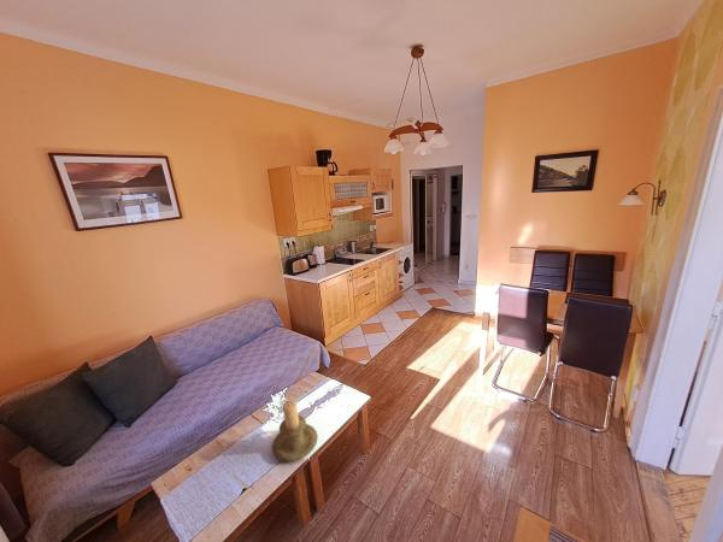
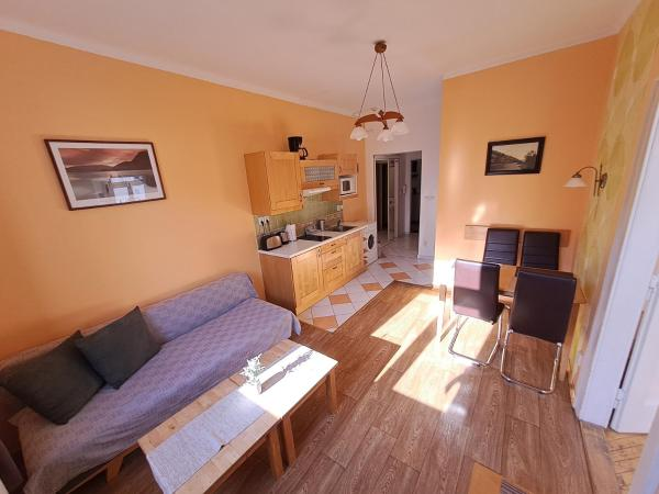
- candle holder (292, 424)
